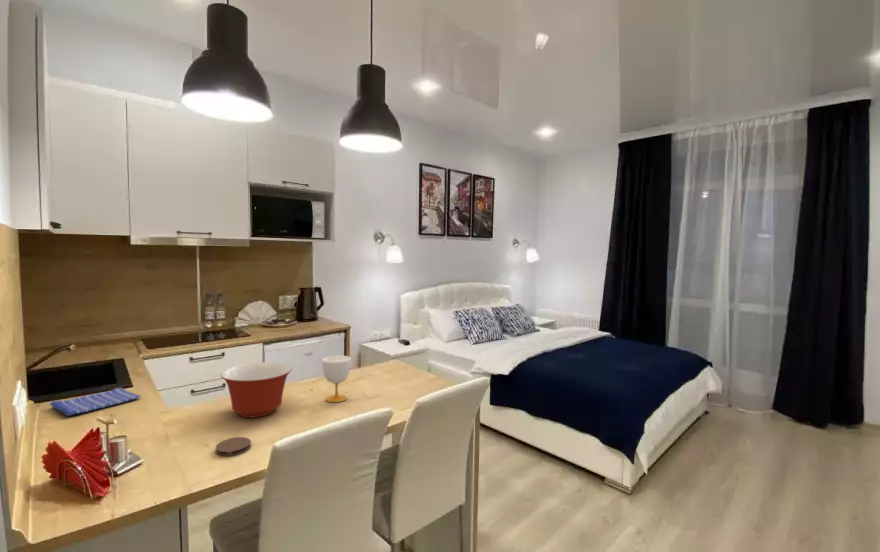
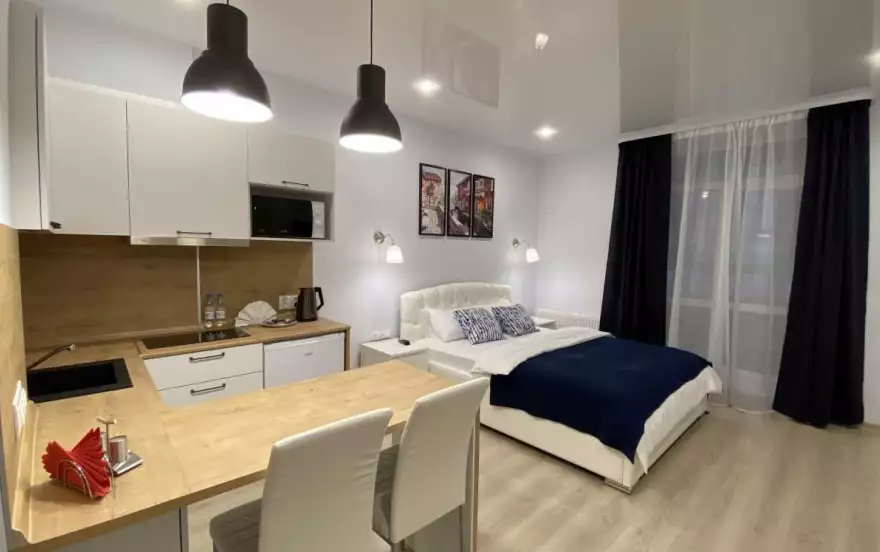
- cup (336, 378)
- mixing bowl (257, 390)
- dish towel (96, 400)
- coaster (233, 446)
